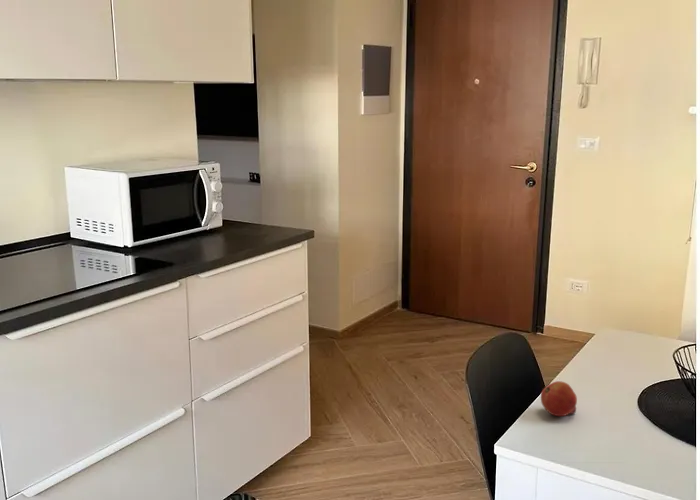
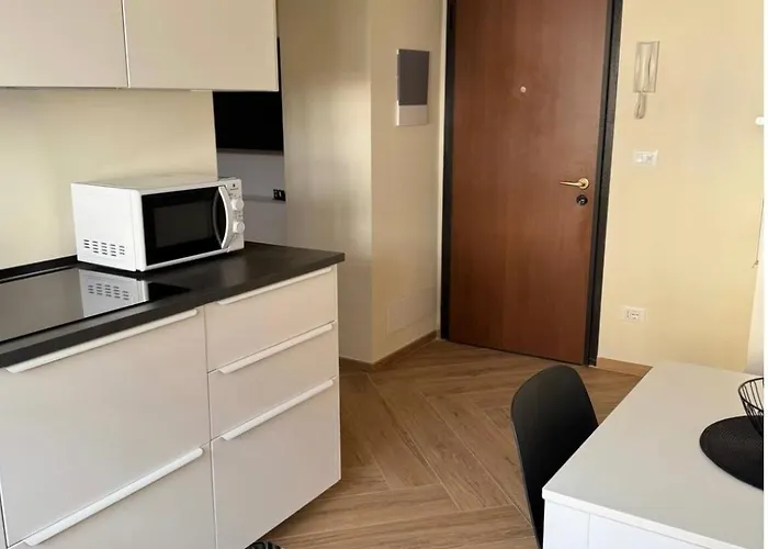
- fruit (559, 398)
